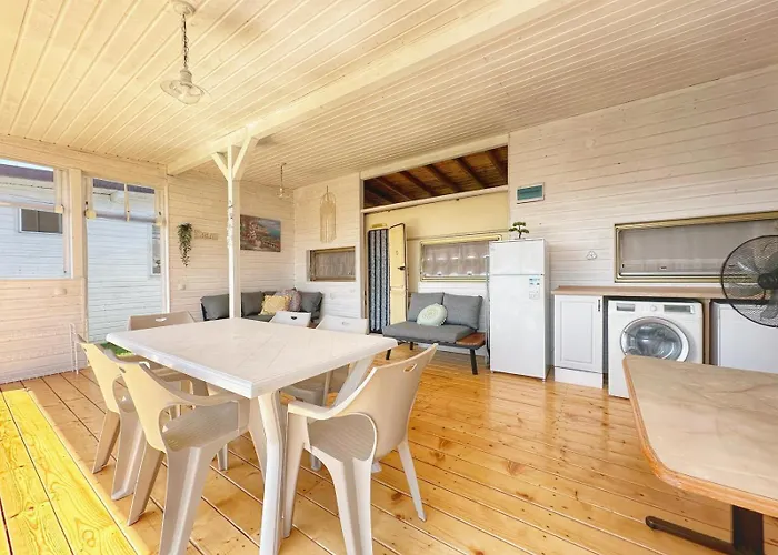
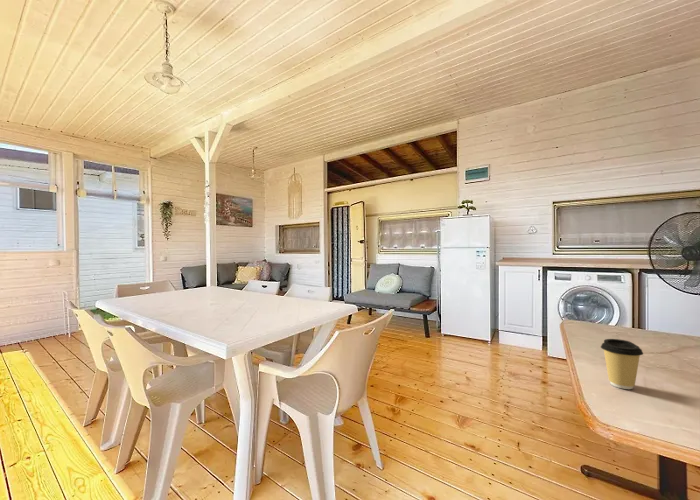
+ coffee cup (621, 364)
